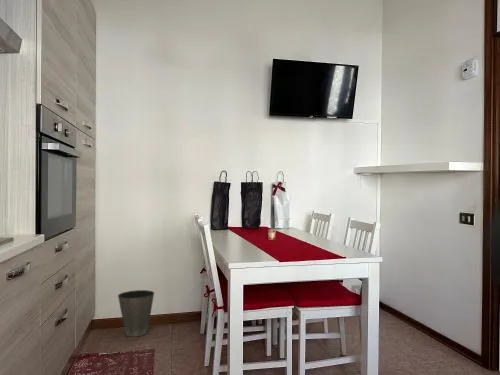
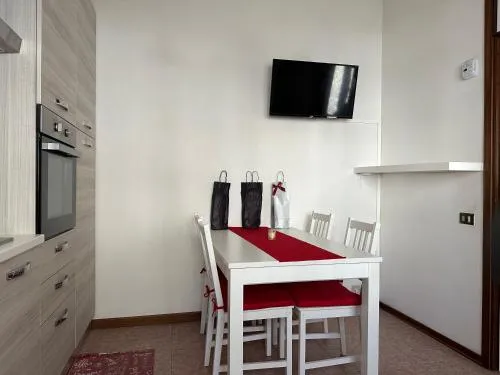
- waste basket (136, 313)
